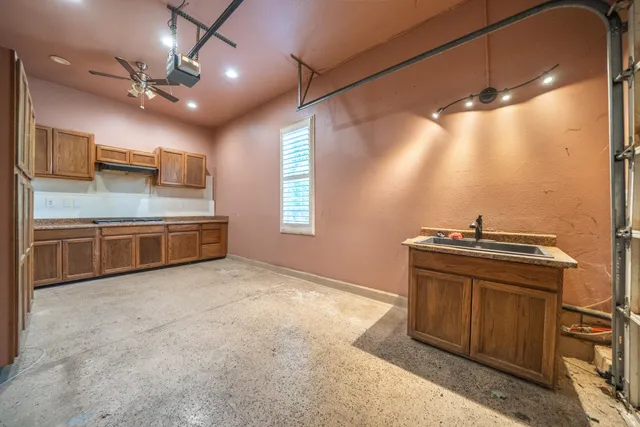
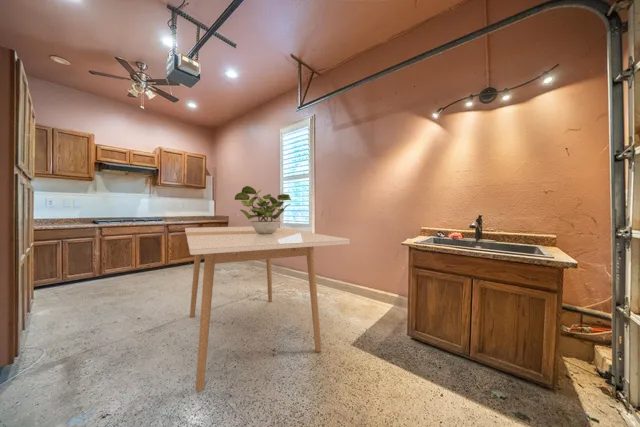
+ potted plant (263, 209)
+ dining table (267, 281)
